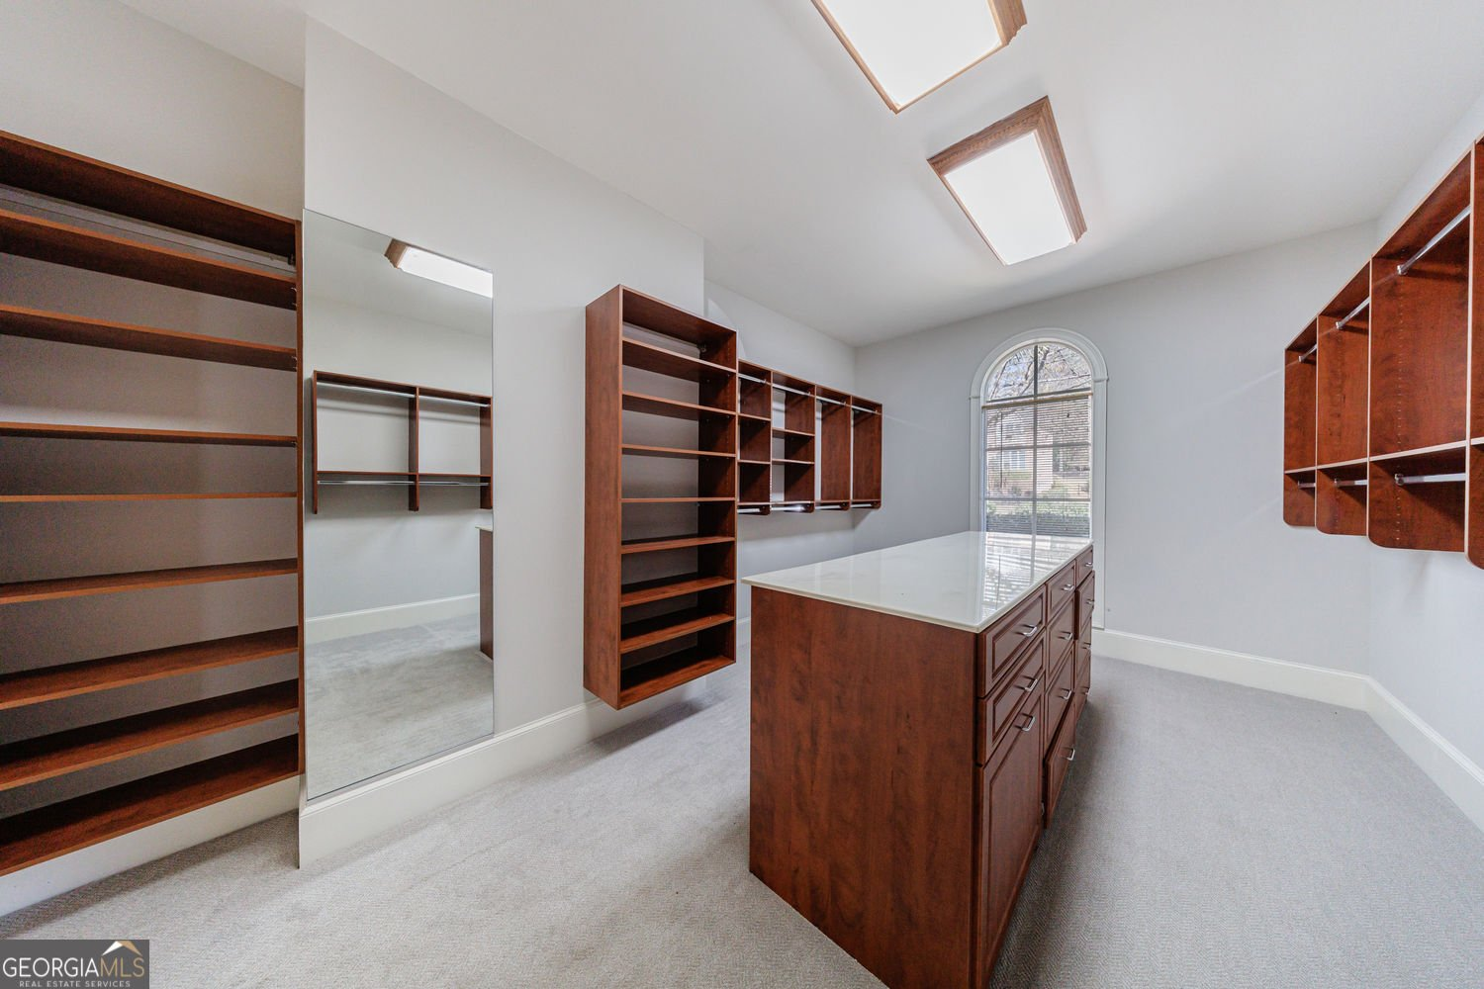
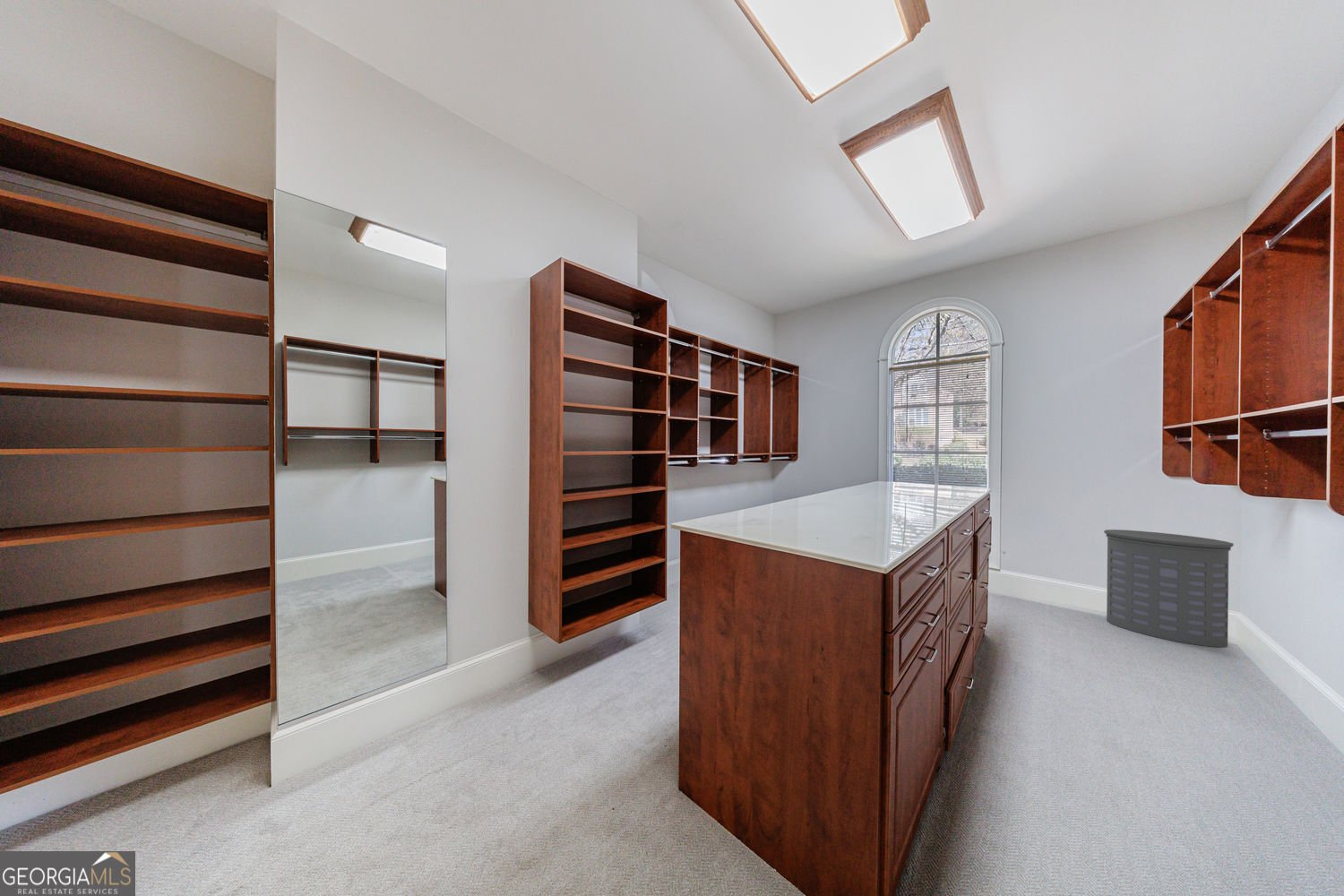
+ laundry hamper (1163, 584)
